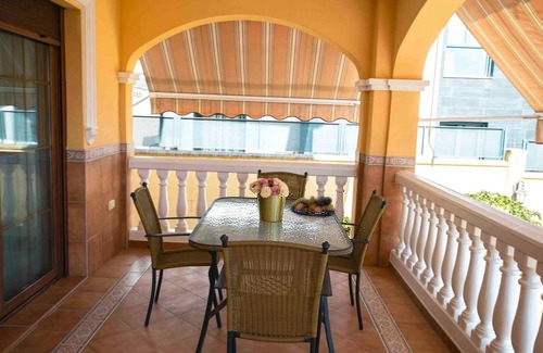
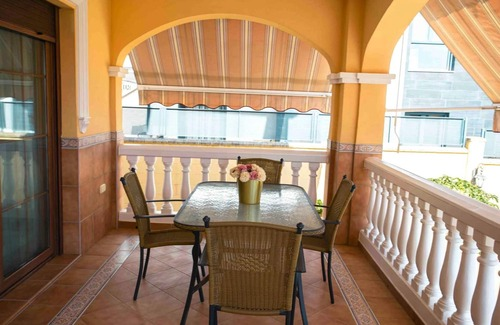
- fruit bowl (313, 202)
